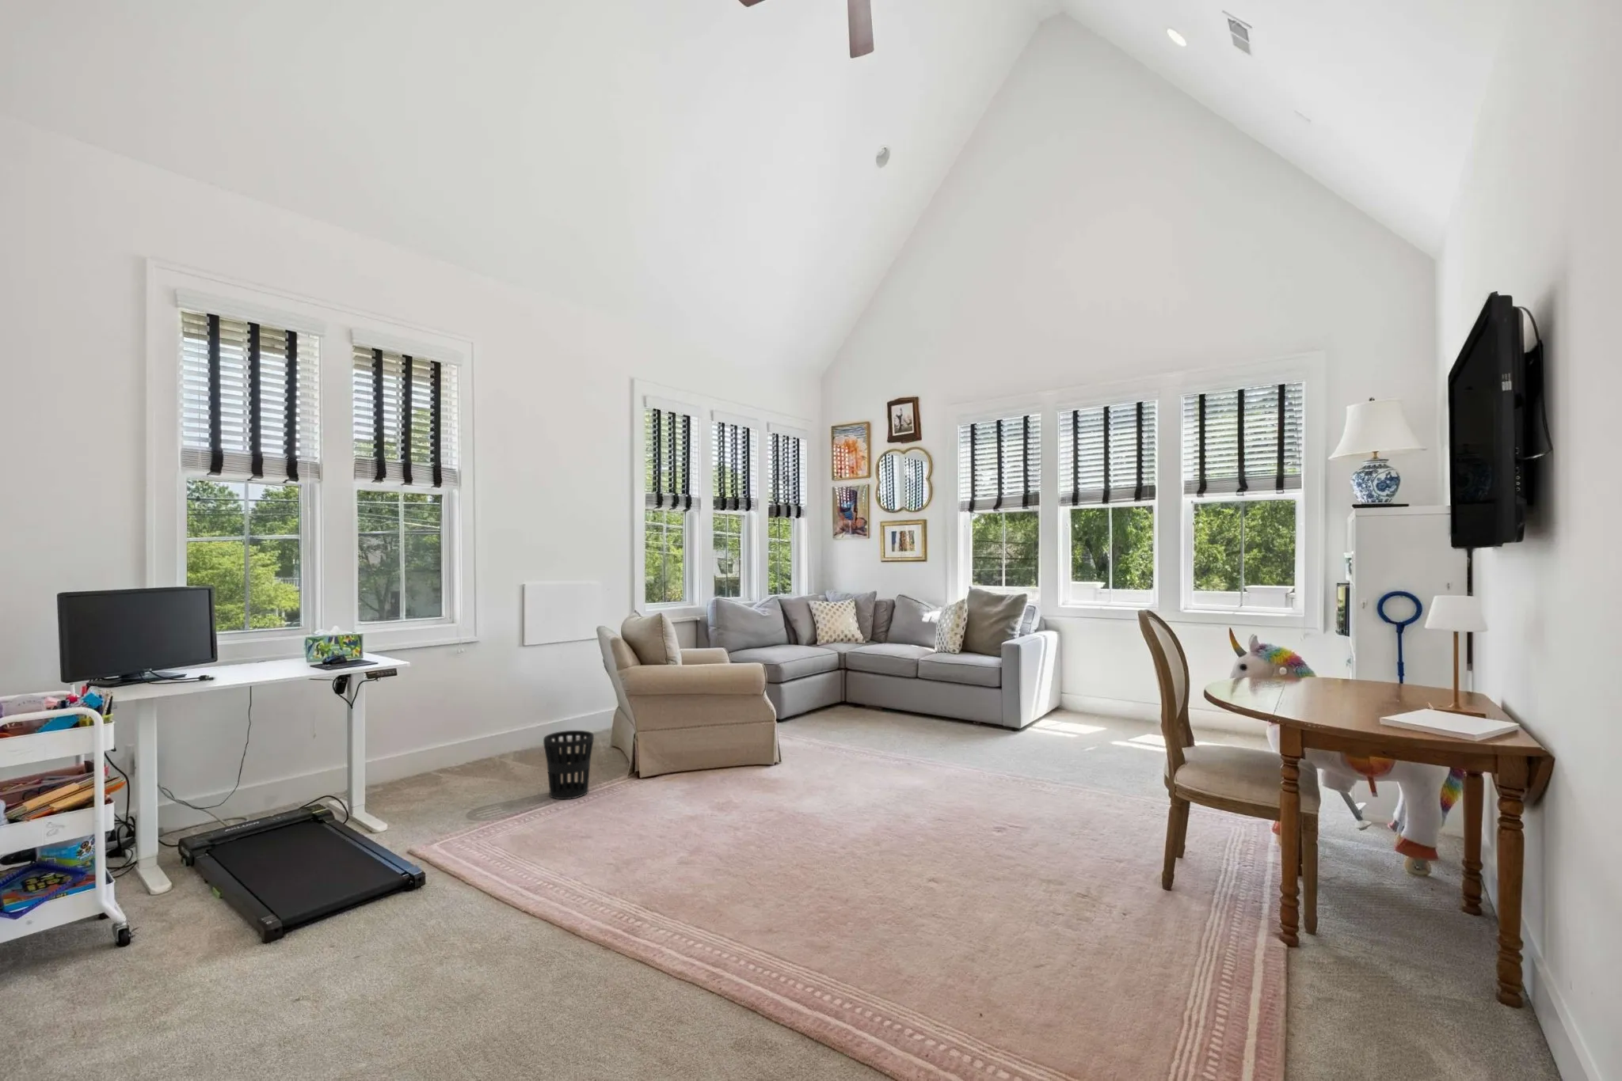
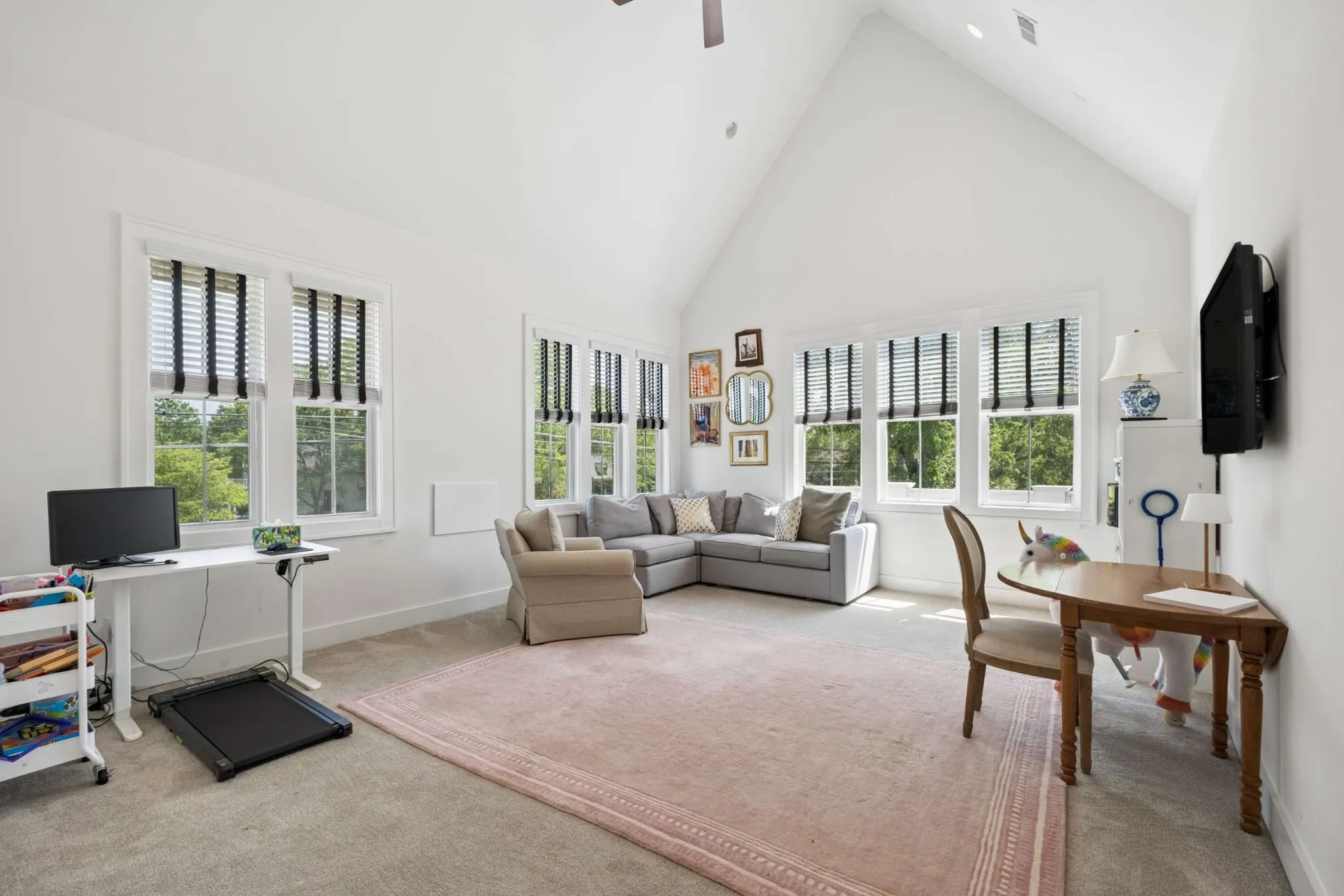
- wastebasket (568, 765)
